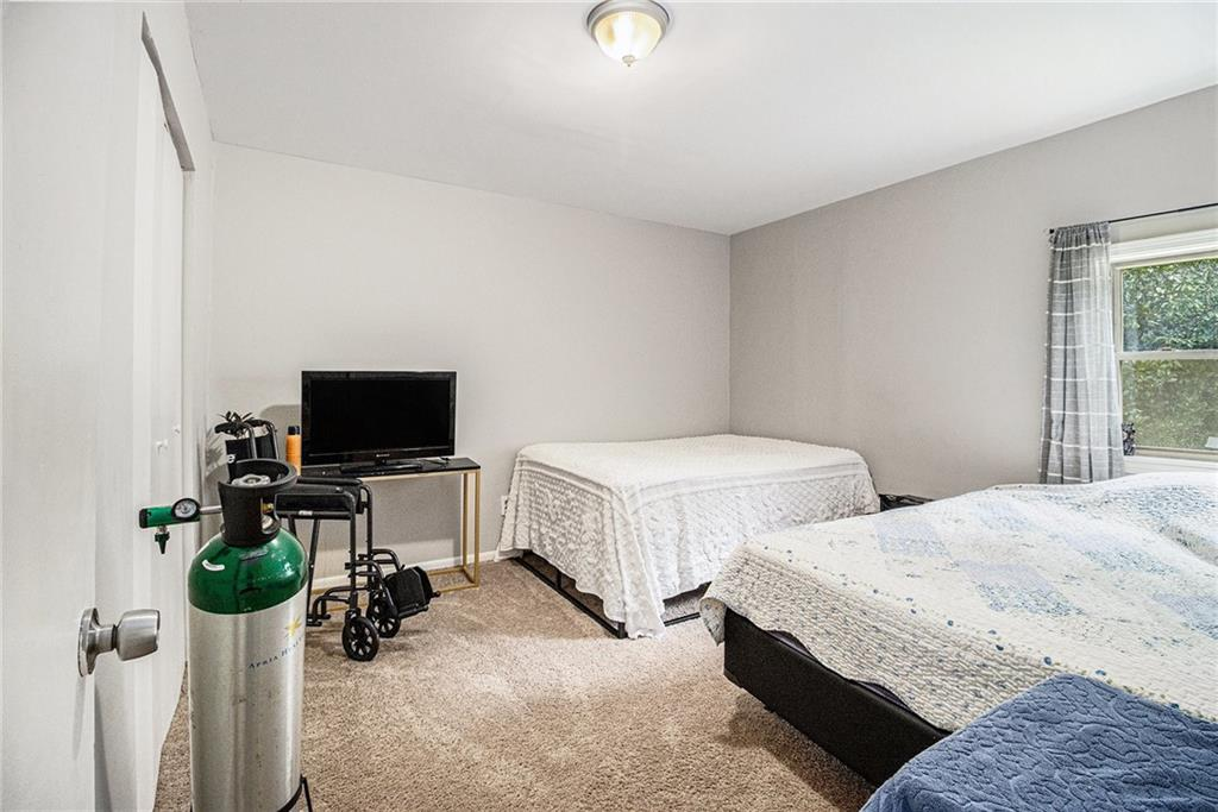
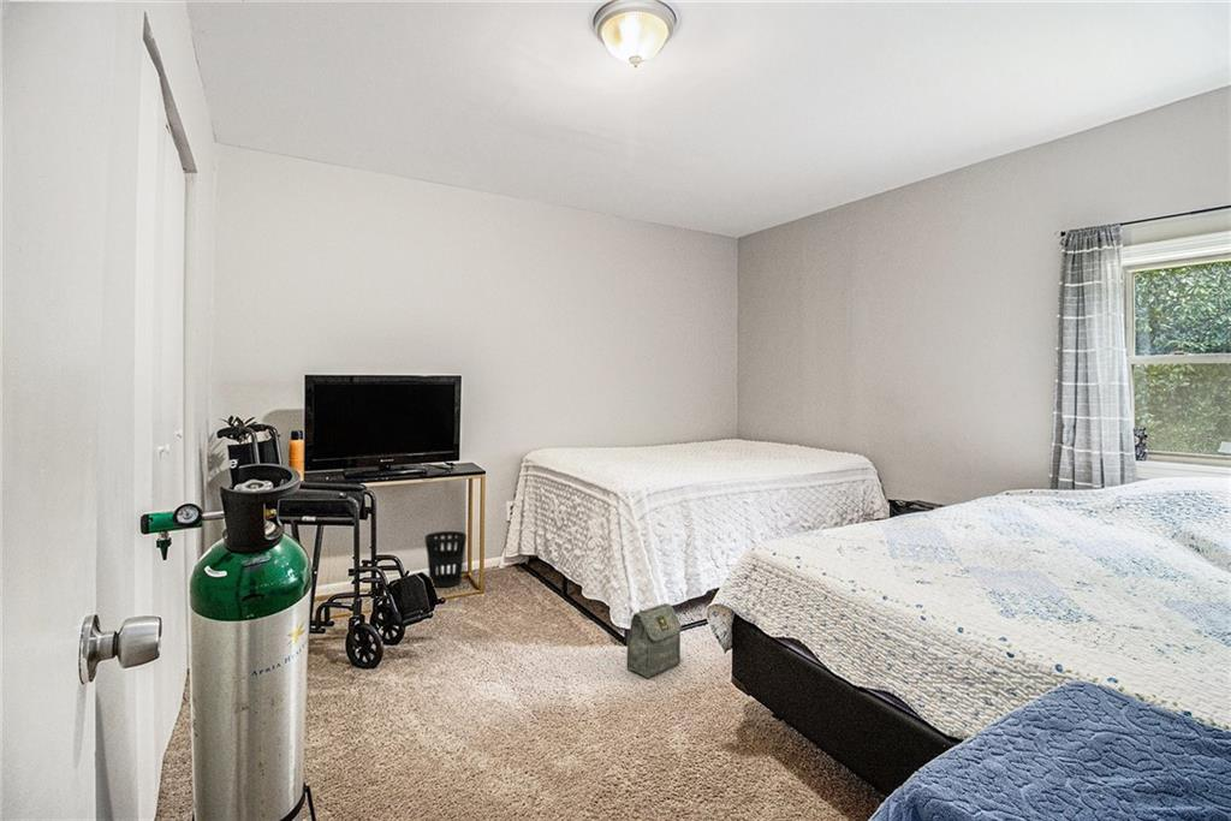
+ bag (654, 636)
+ wastebasket (445, 558)
